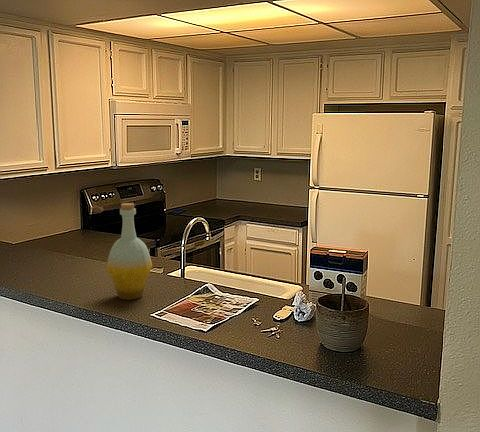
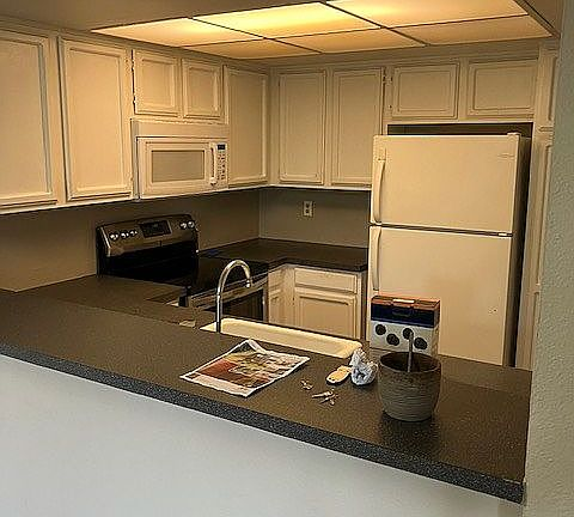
- bottle (129, 250)
